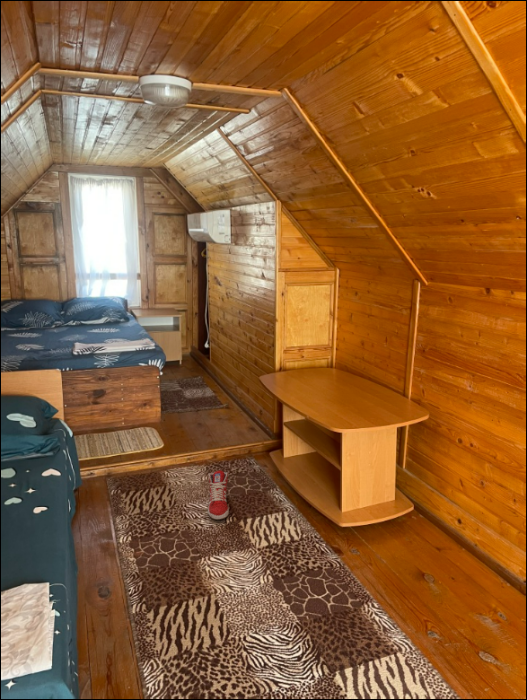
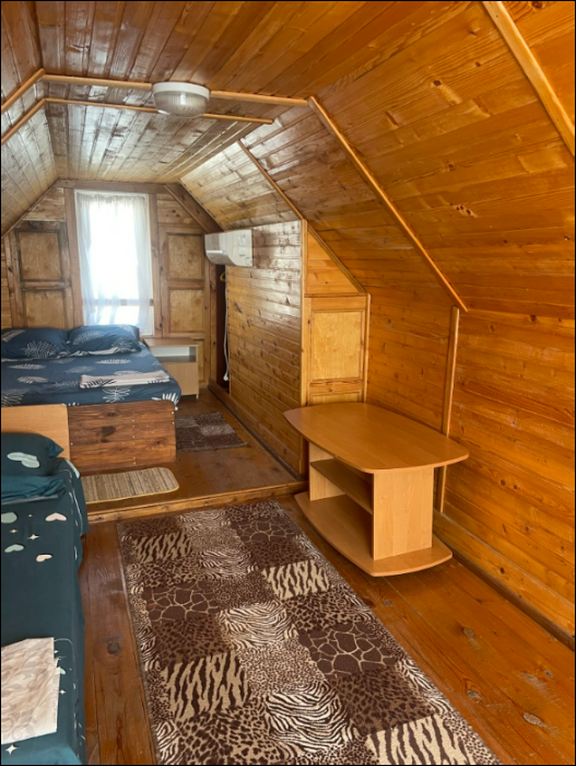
- sneaker (218, 492)
